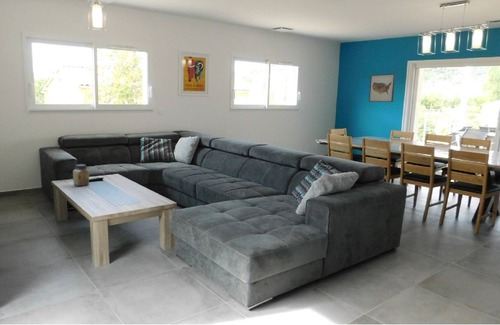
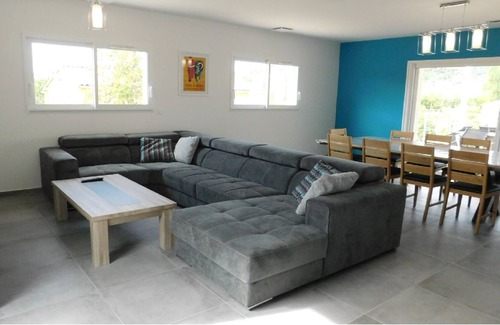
- wall art (381, 88)
- jar (81, 174)
